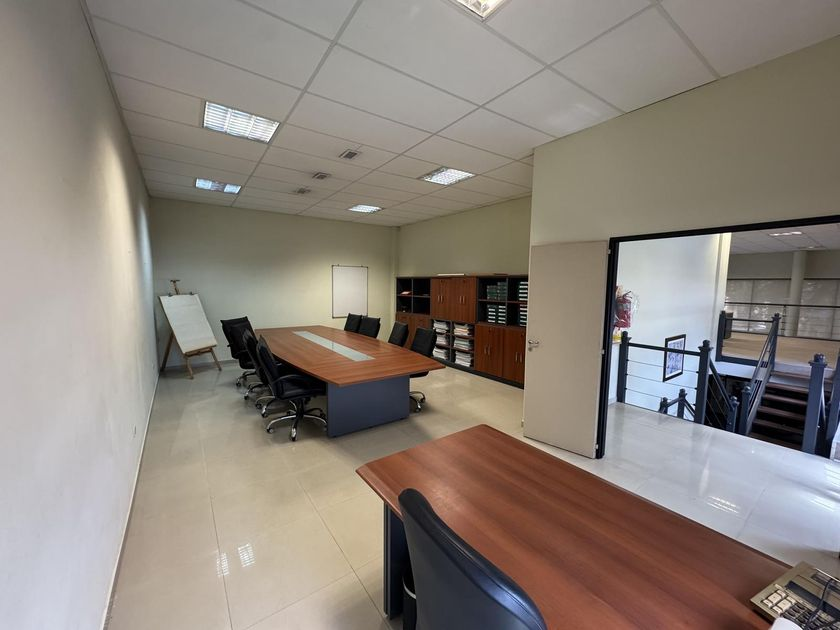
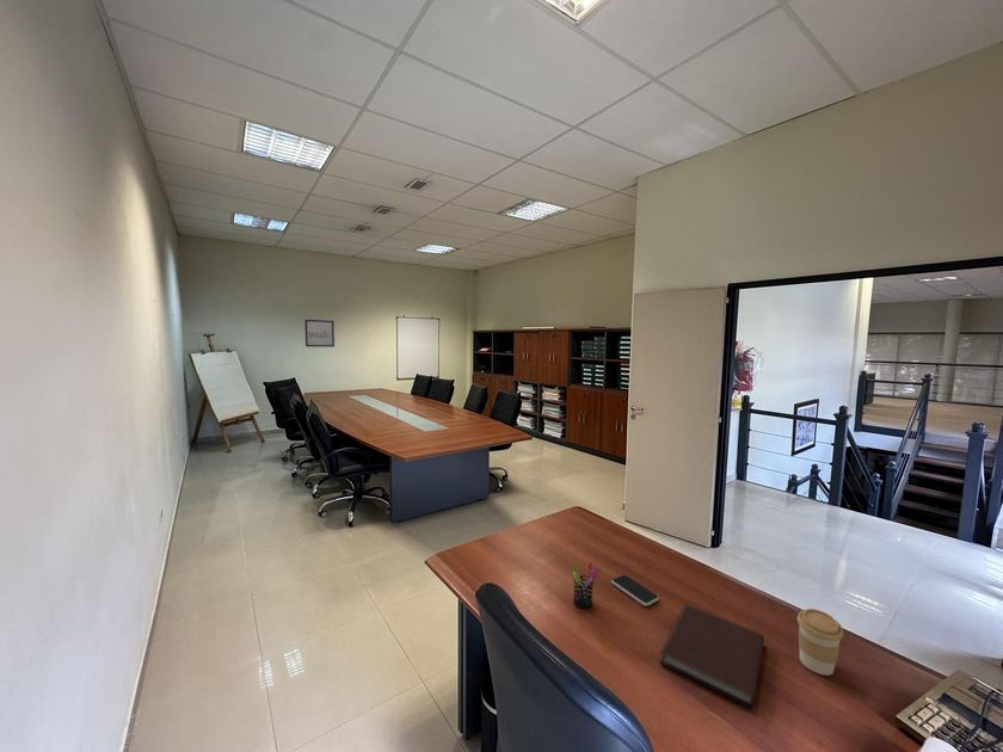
+ pen holder (583, 583)
+ wall art (319, 333)
+ coffee cup (818, 640)
+ smartphone (634, 590)
+ notebook (713, 648)
